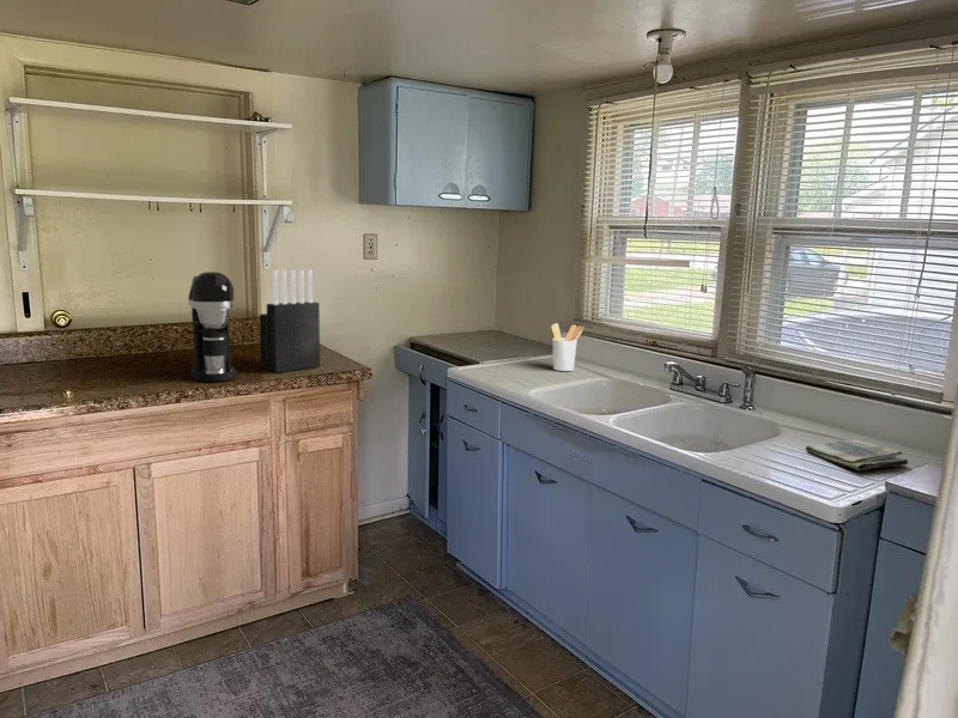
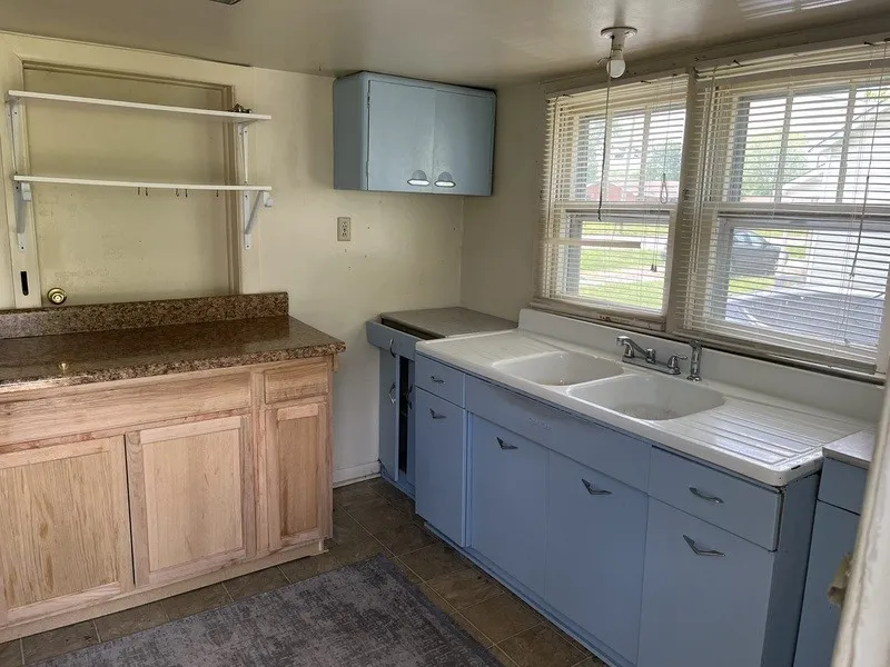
- coffee maker (211, 323)
- dish towel (856, 452)
- utensil holder (568, 346)
- knife block (287, 318)
